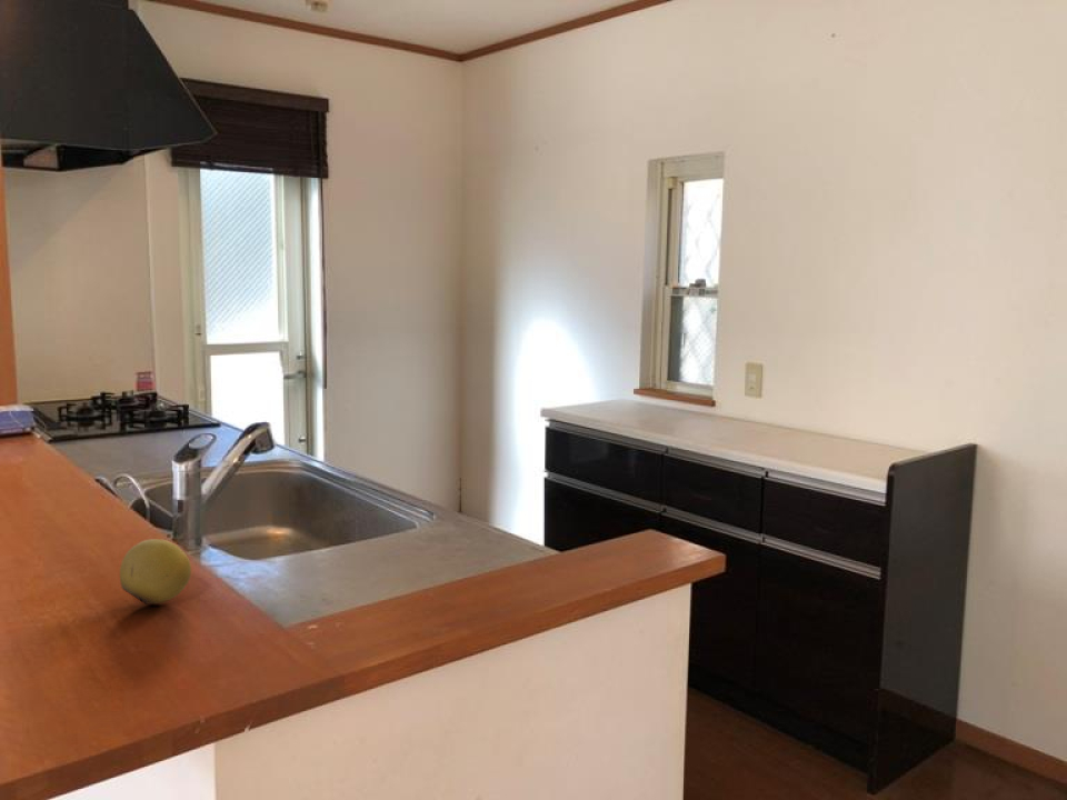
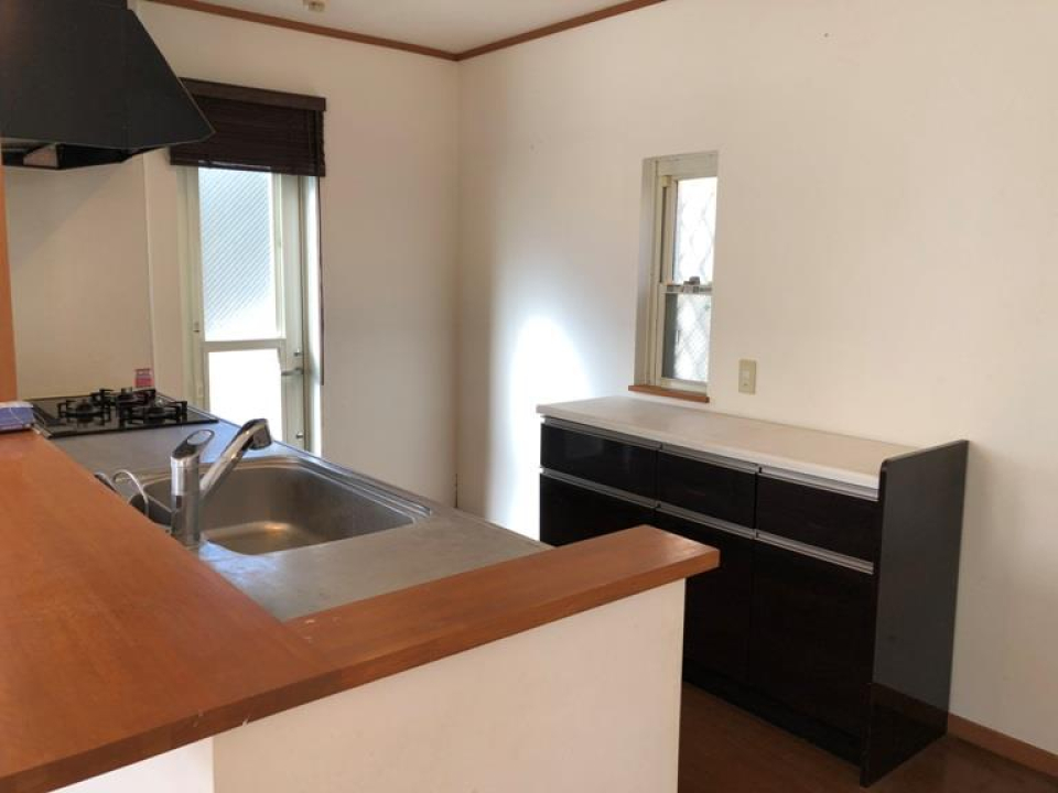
- fruit (156, 571)
